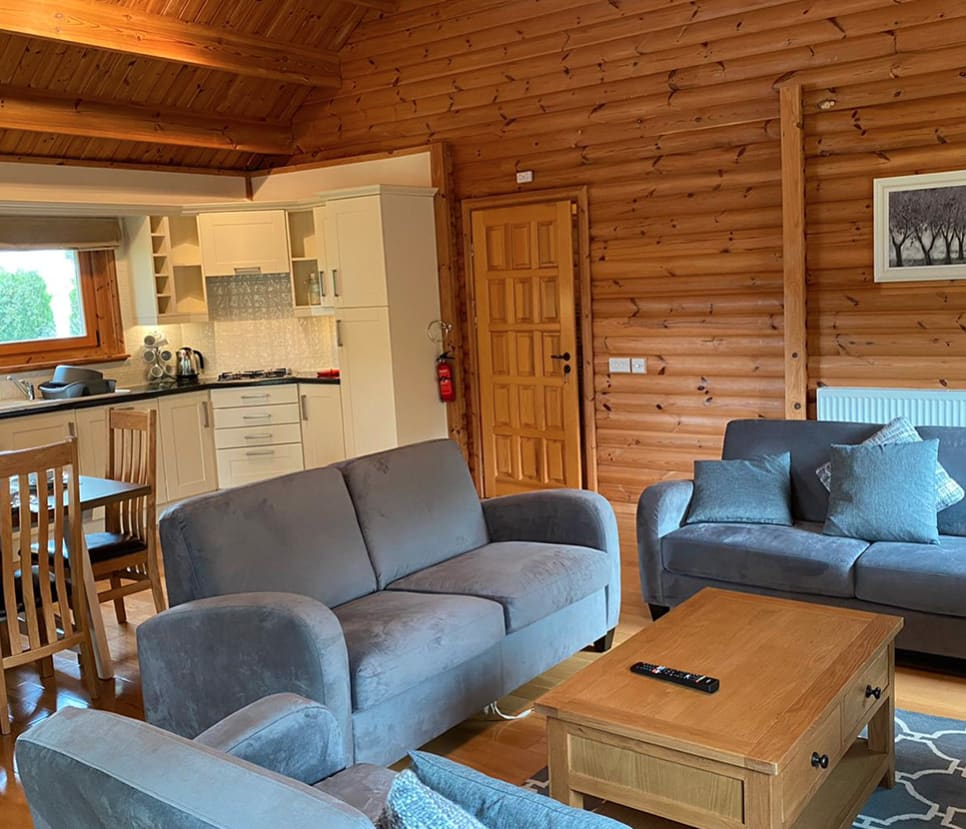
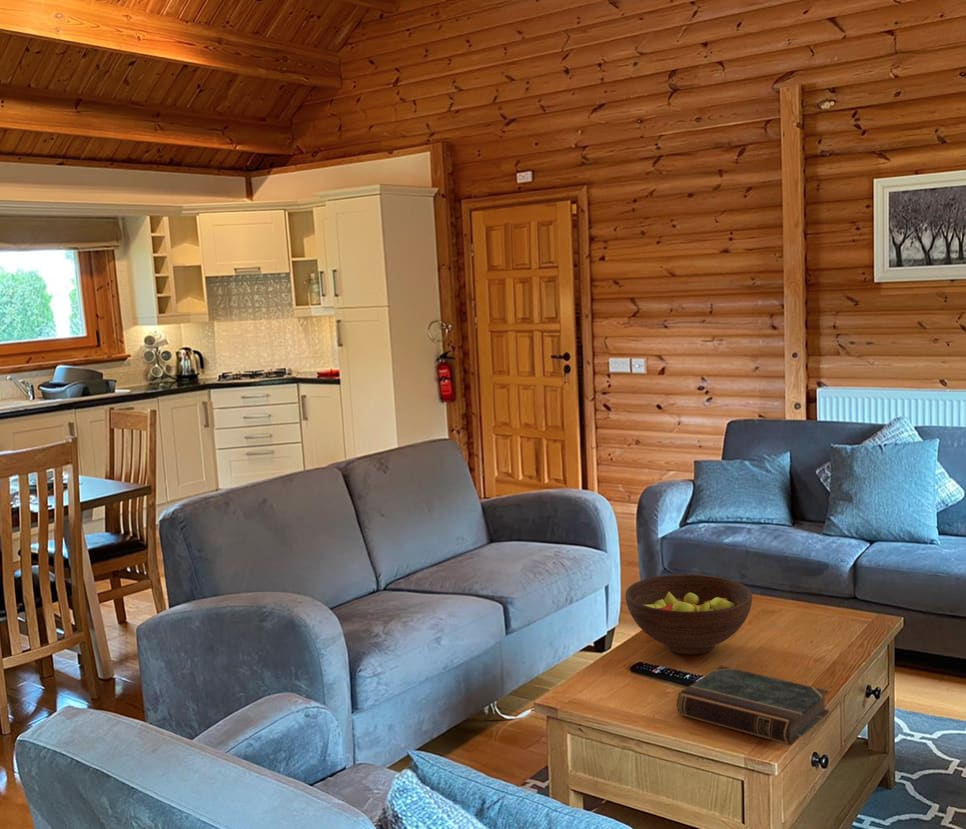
+ fruit bowl (688, 619)
+ book (752, 702)
